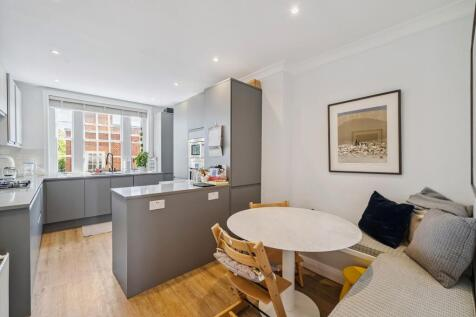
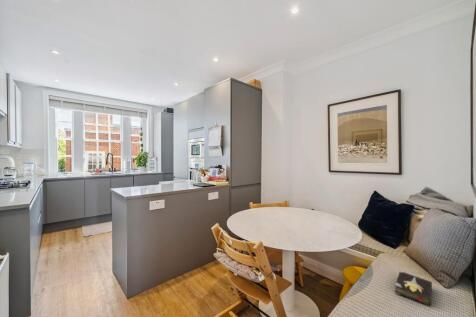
+ hardback book (413, 286)
